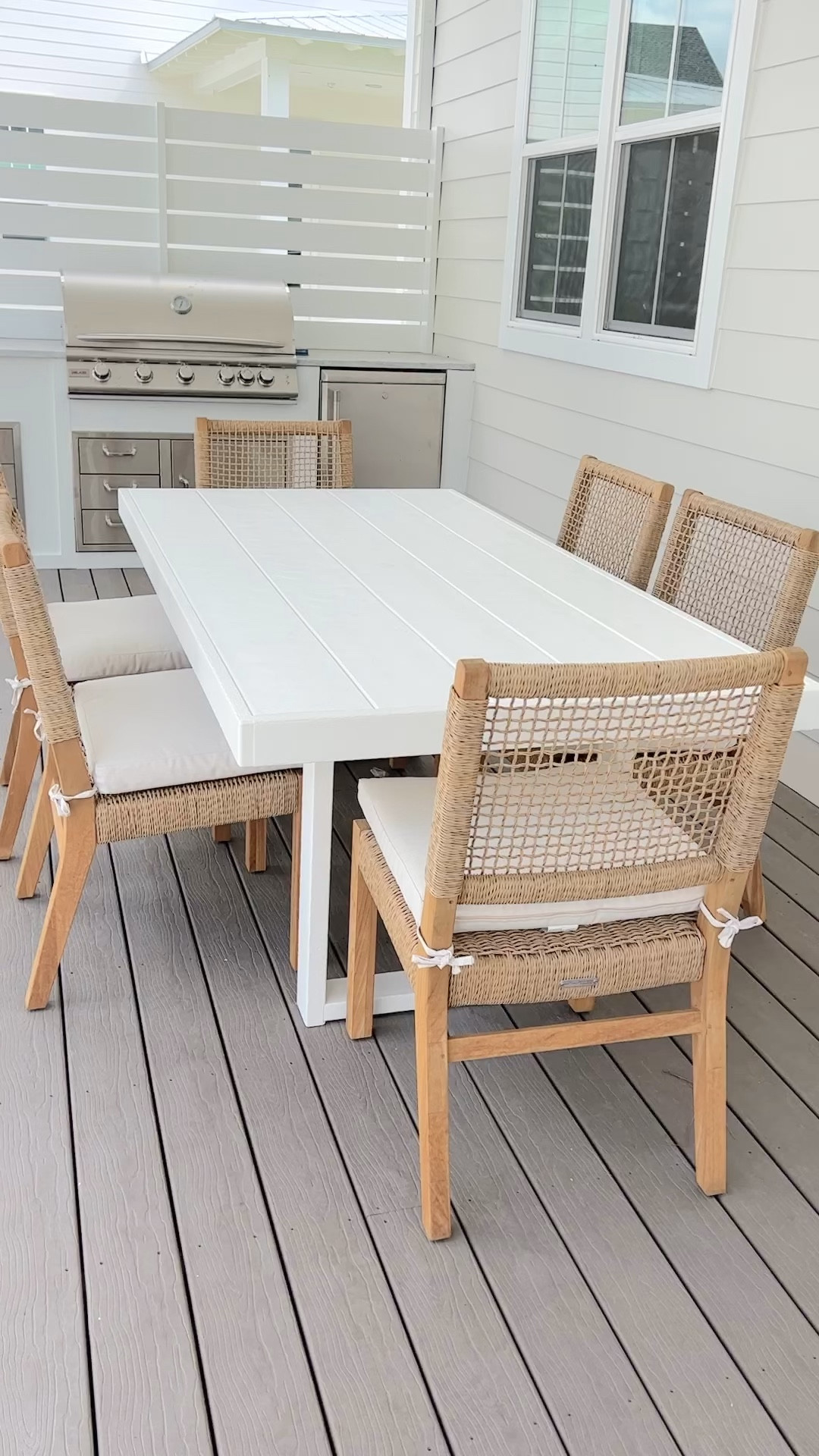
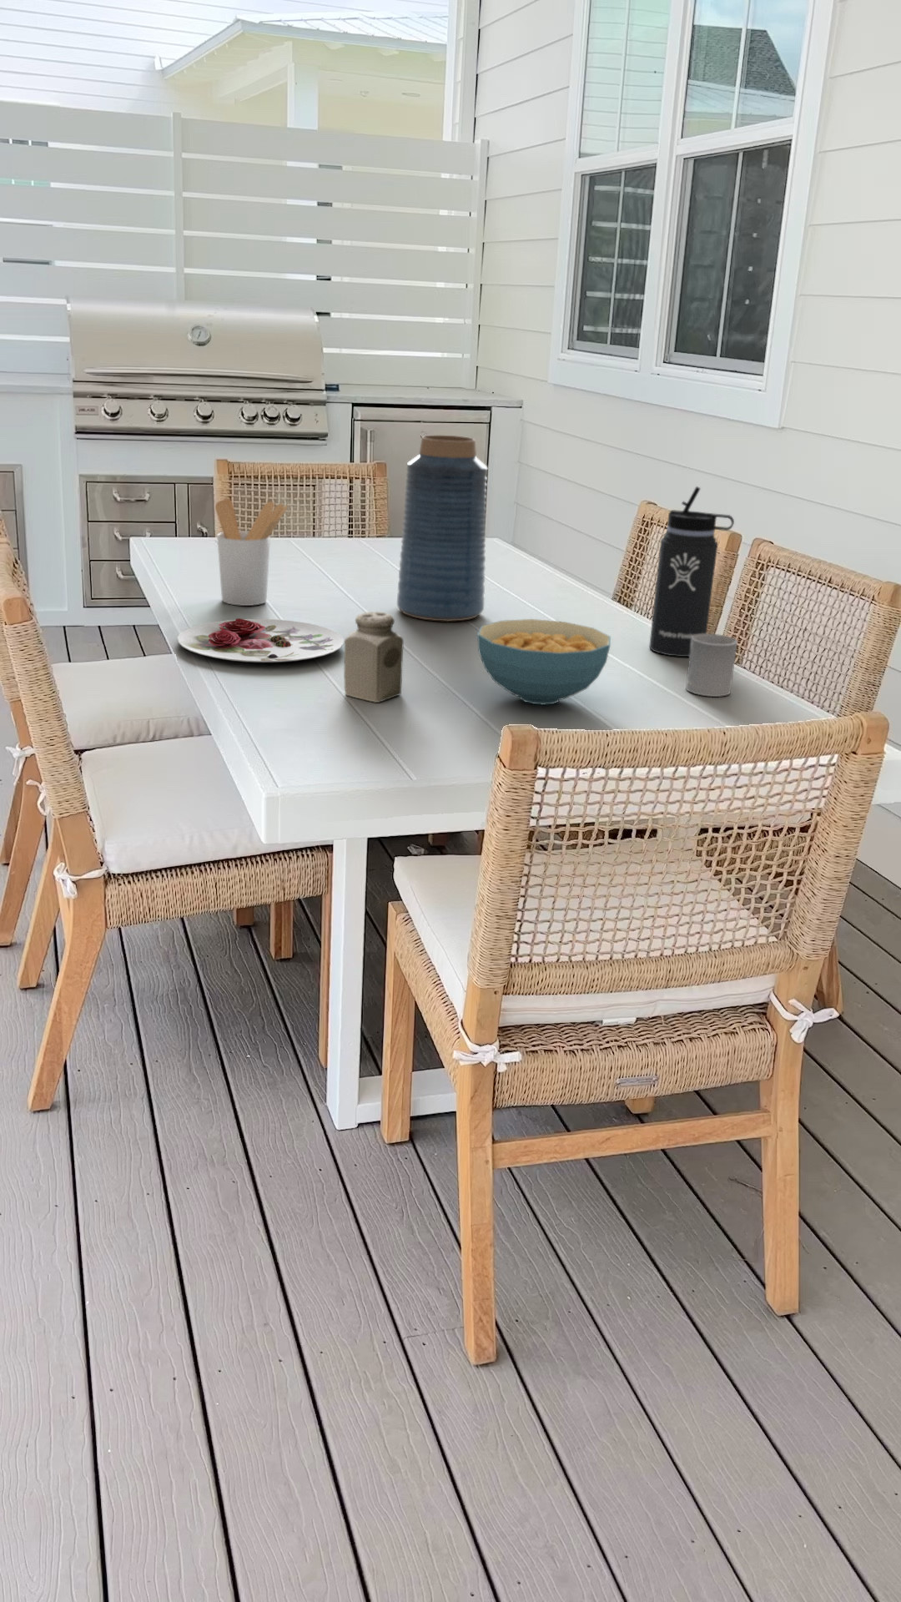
+ vase (443, 527)
+ thermos bottle (692, 570)
+ utensil holder (254, 550)
+ plate (261, 637)
+ salt shaker (374, 655)
+ cup (715, 662)
+ cereal bowl (541, 667)
